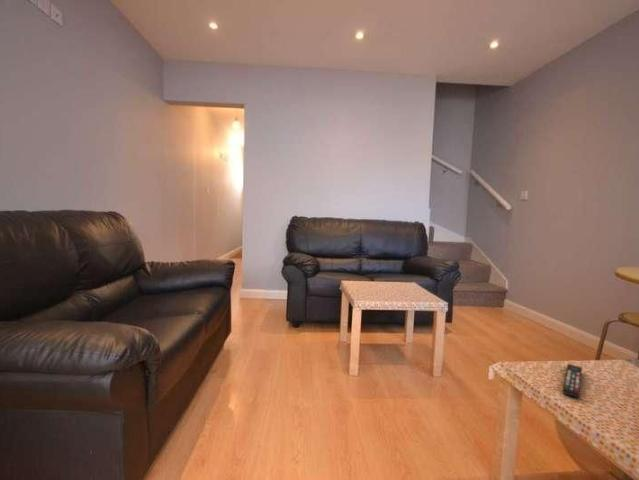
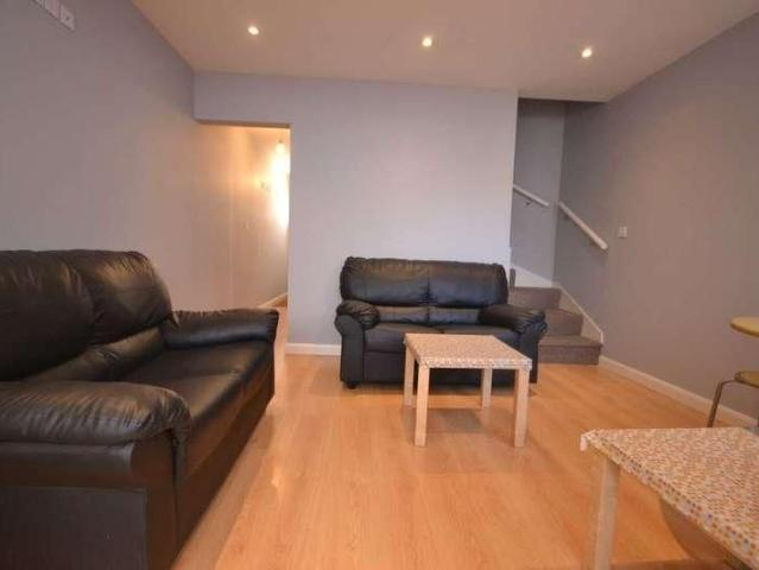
- remote control (572, 379)
